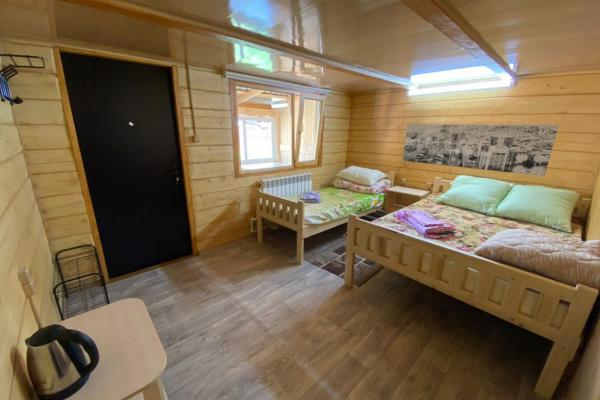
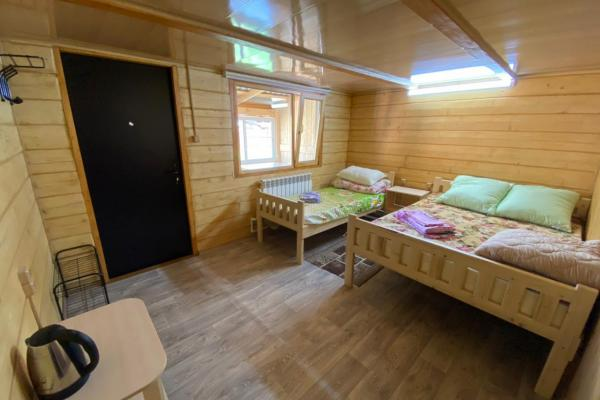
- wall art (466, 146)
